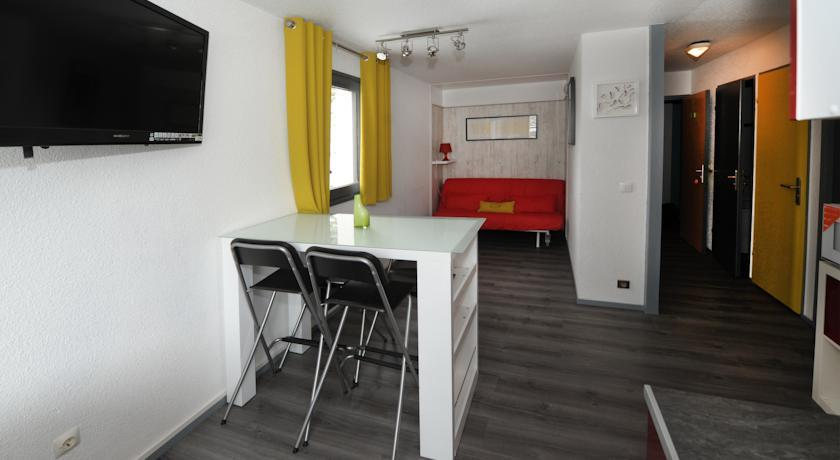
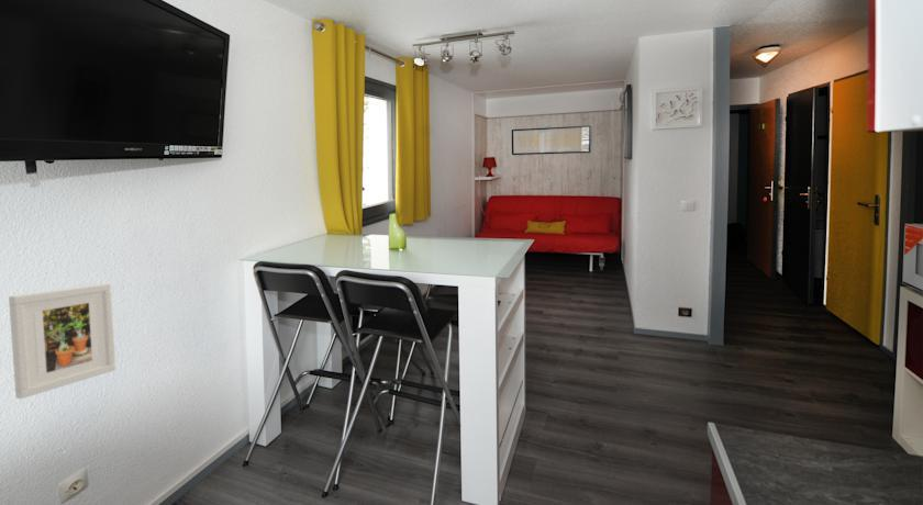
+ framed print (67, 336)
